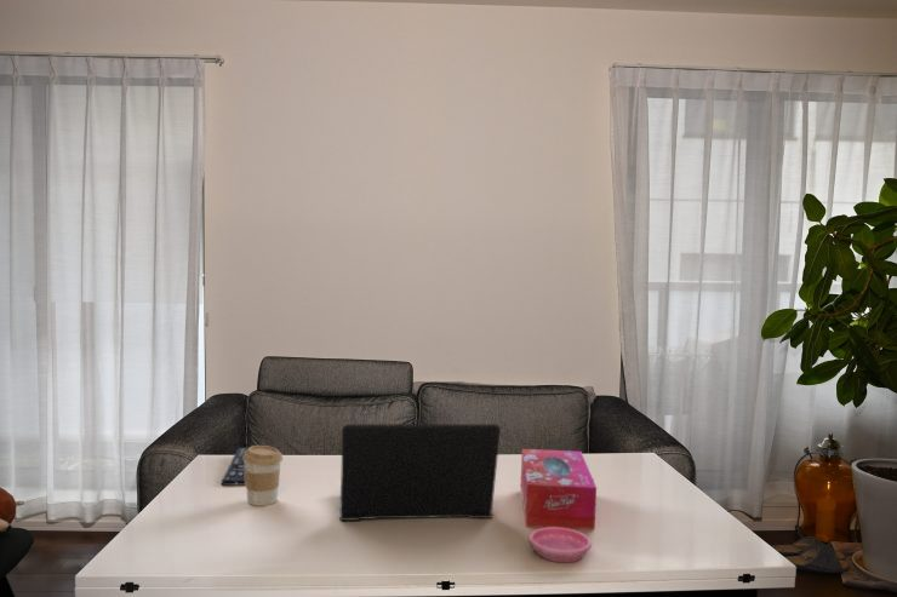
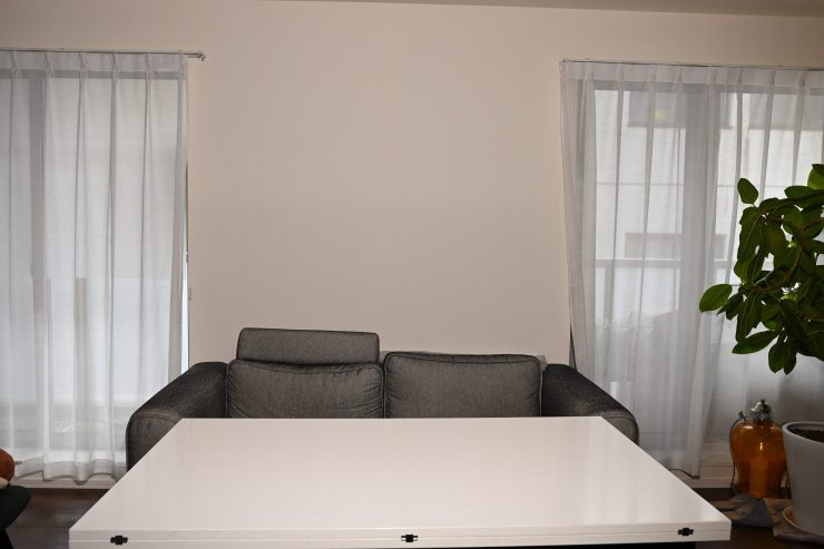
- remote control (244, 465)
- laptop (415, 458)
- coffee cup (262, 473)
- saucer (559, 545)
- tissue box (555, 487)
